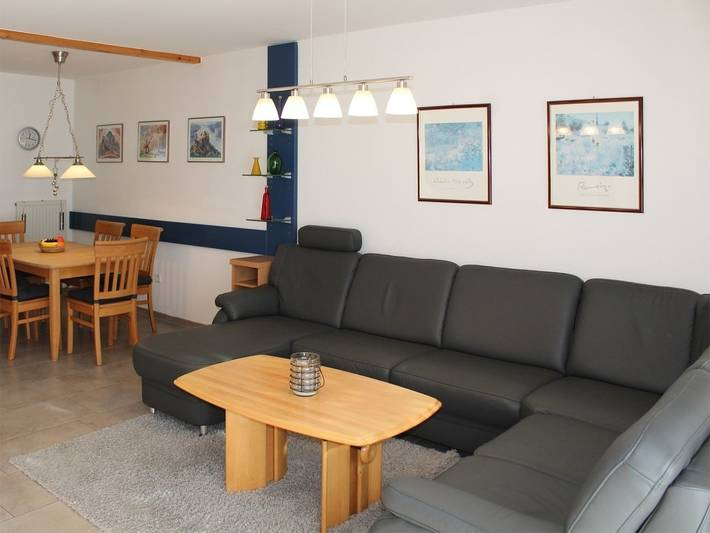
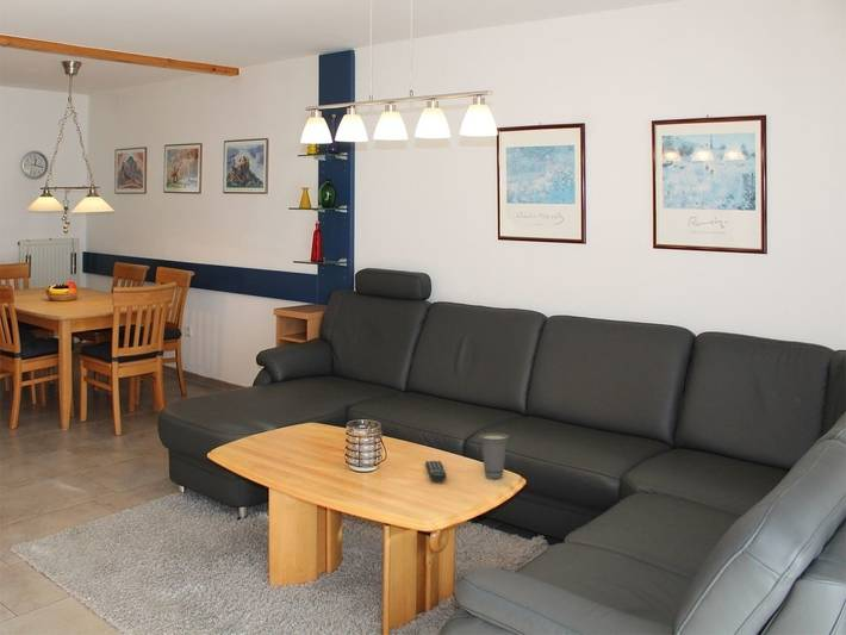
+ remote control (435, 469)
+ cup (493, 456)
